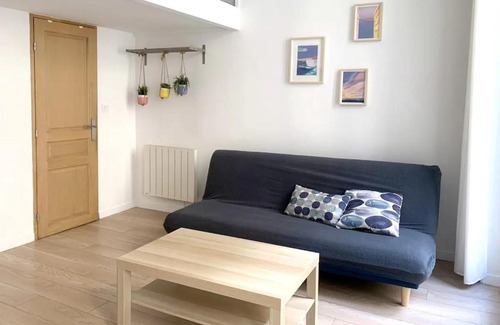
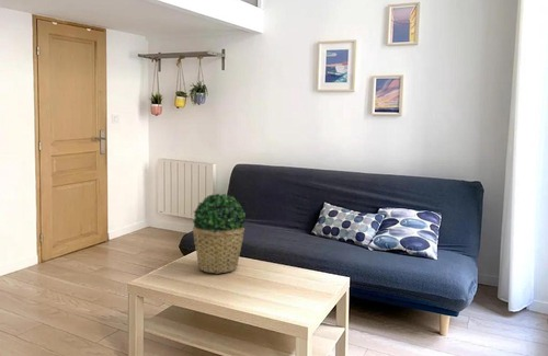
+ potted plant (218, 231)
